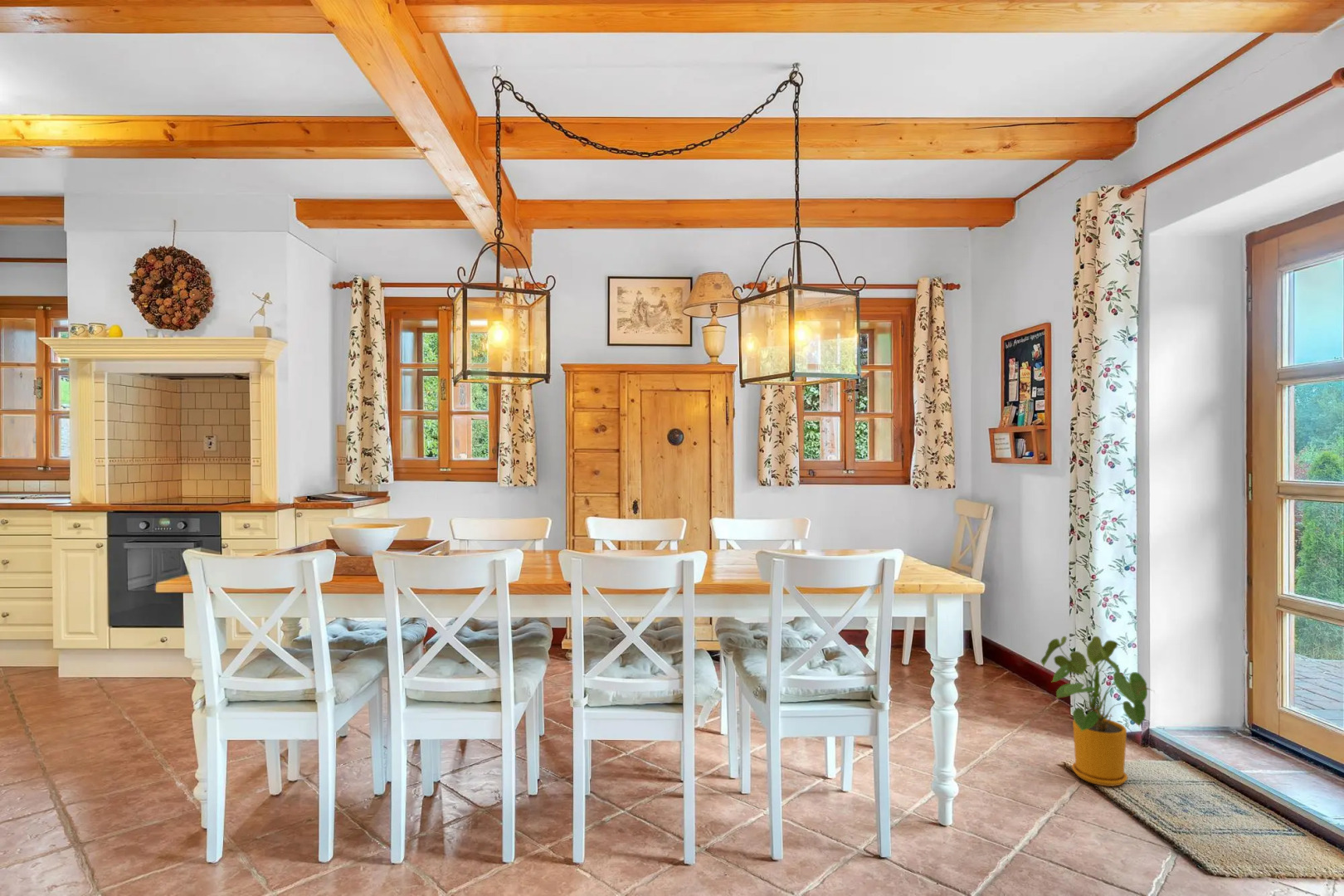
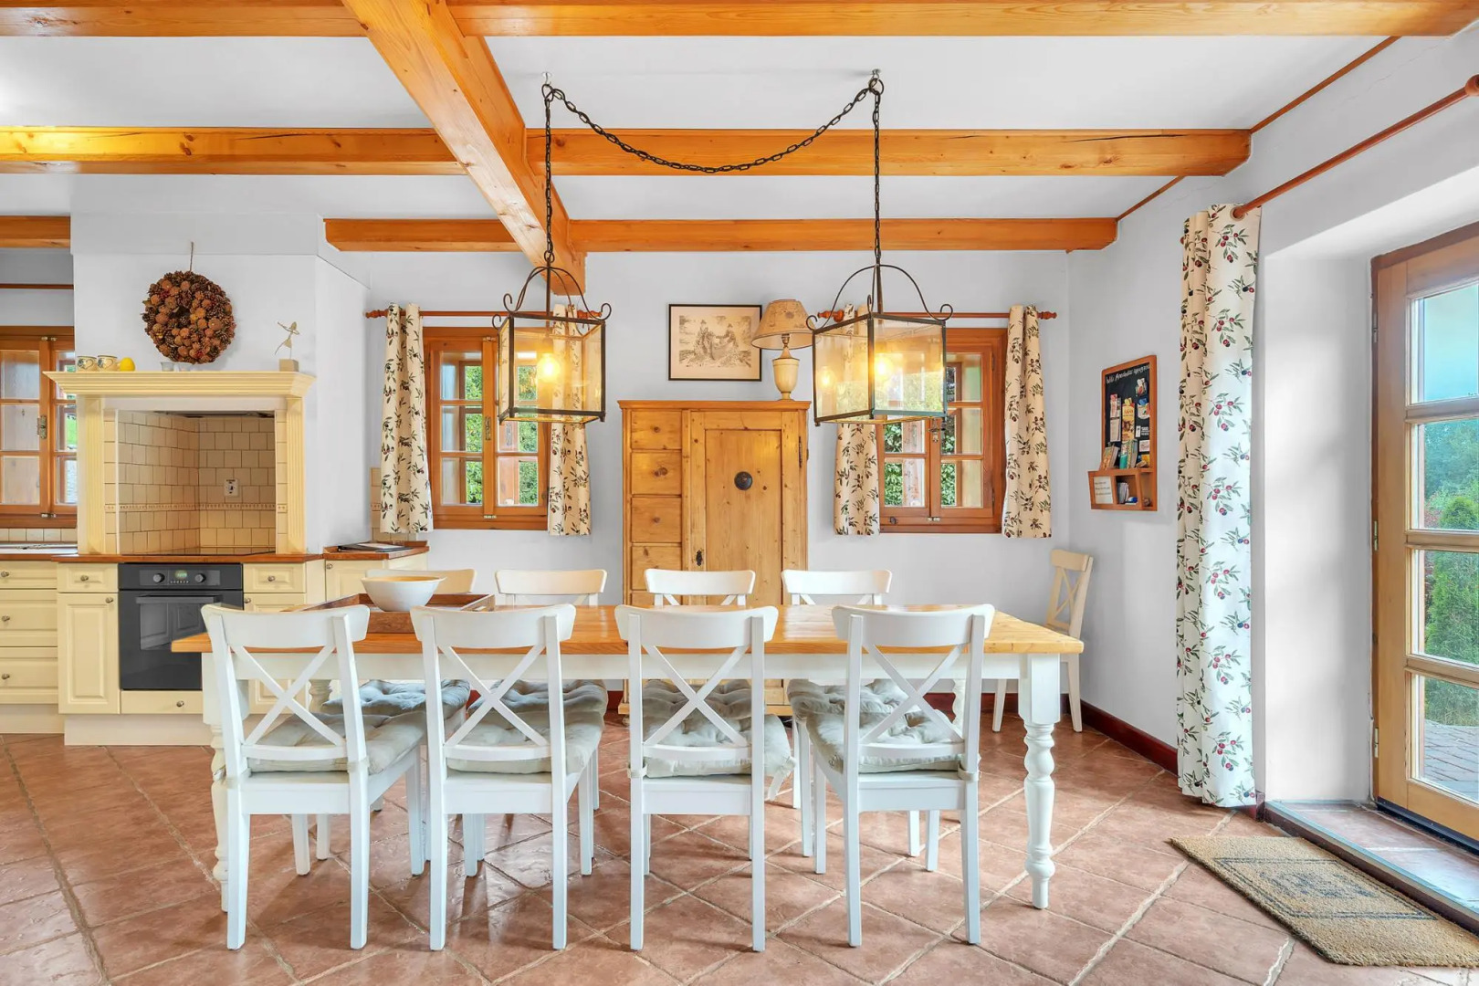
- house plant (1093, 710)
